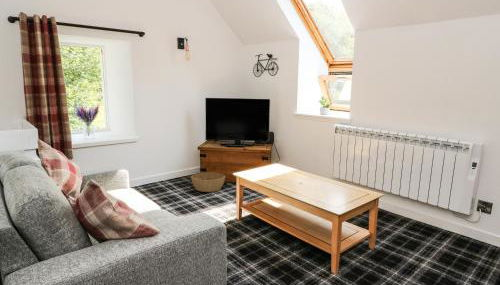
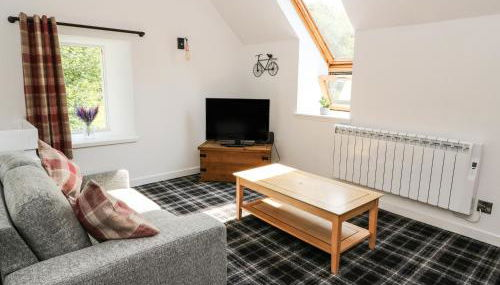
- basket (208, 182)
